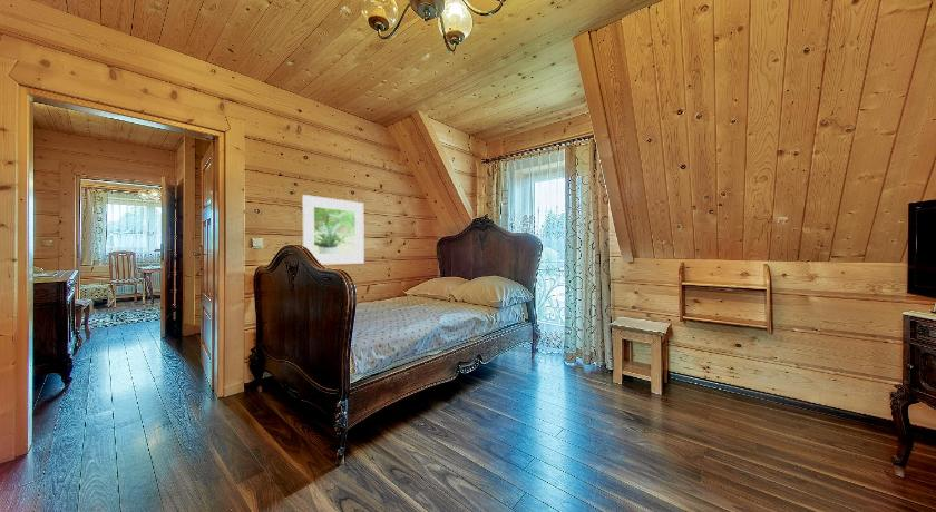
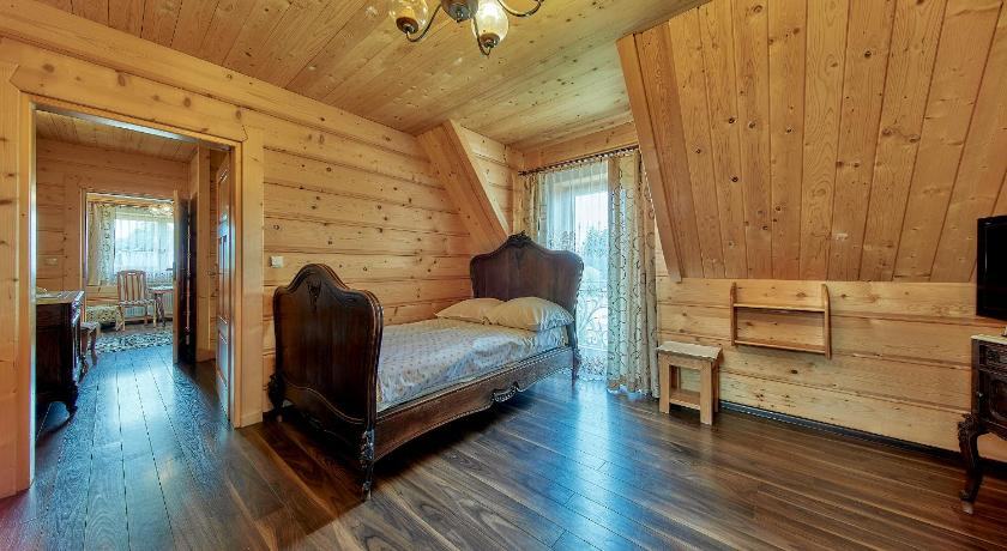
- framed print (335, 232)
